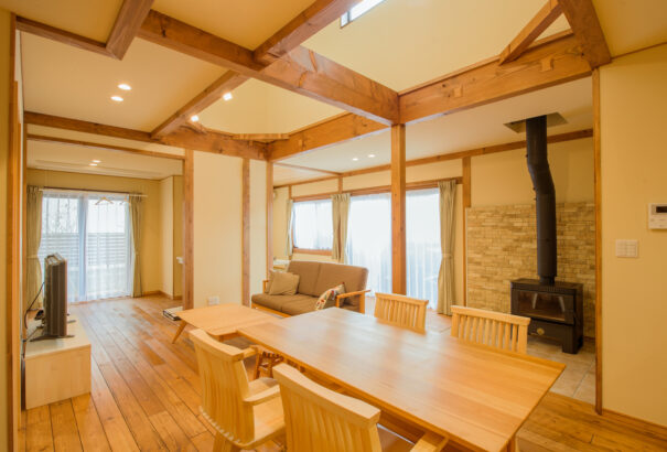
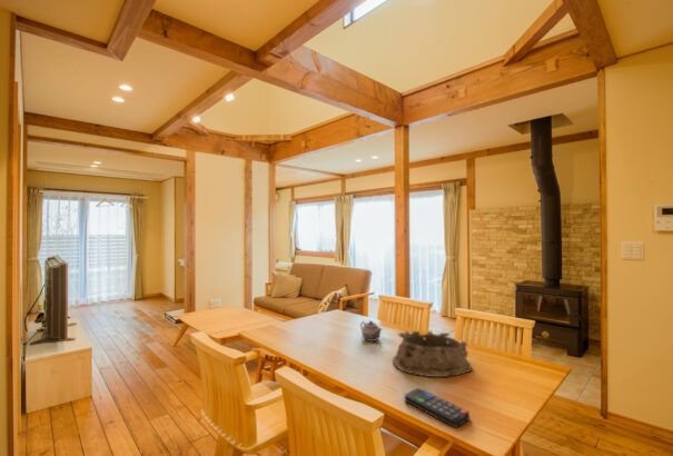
+ teapot (370, 329)
+ remote control (435, 405)
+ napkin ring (429, 350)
